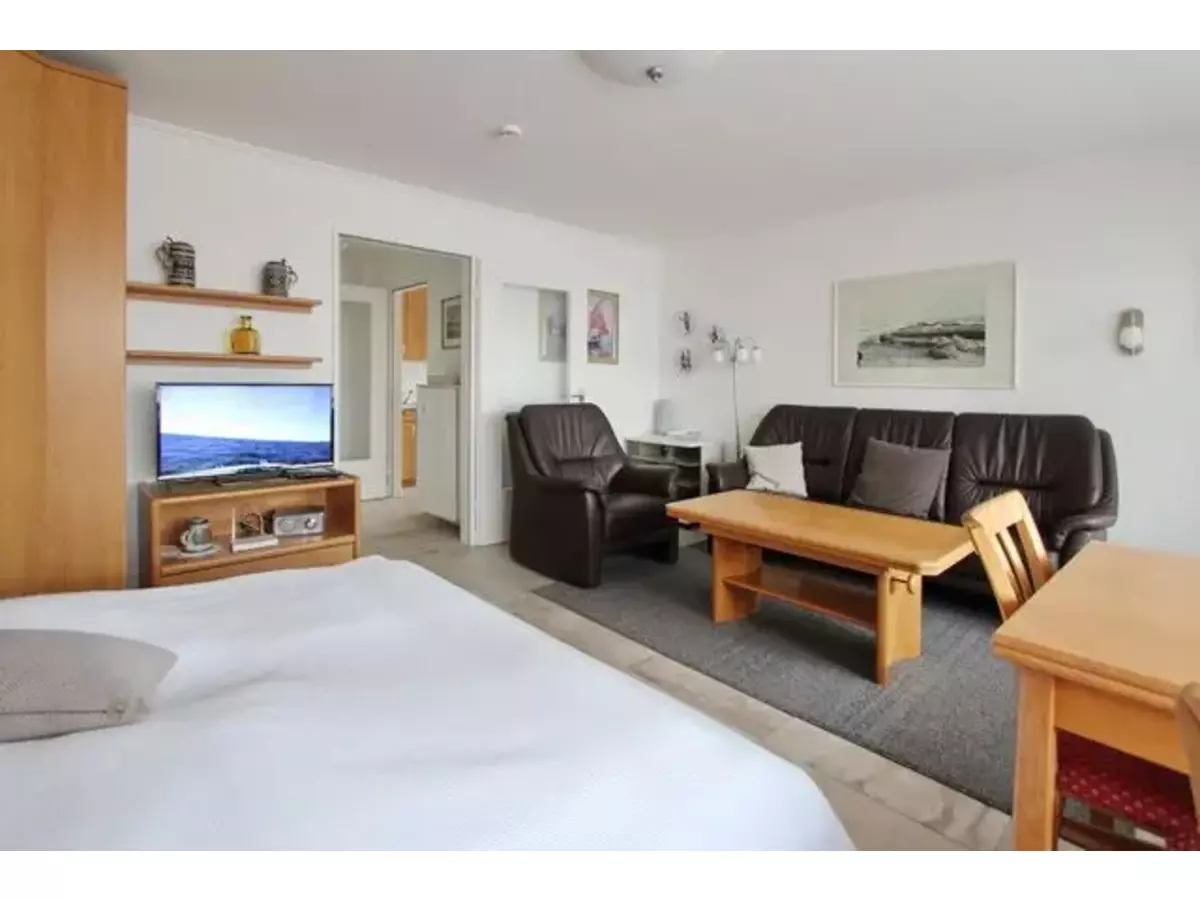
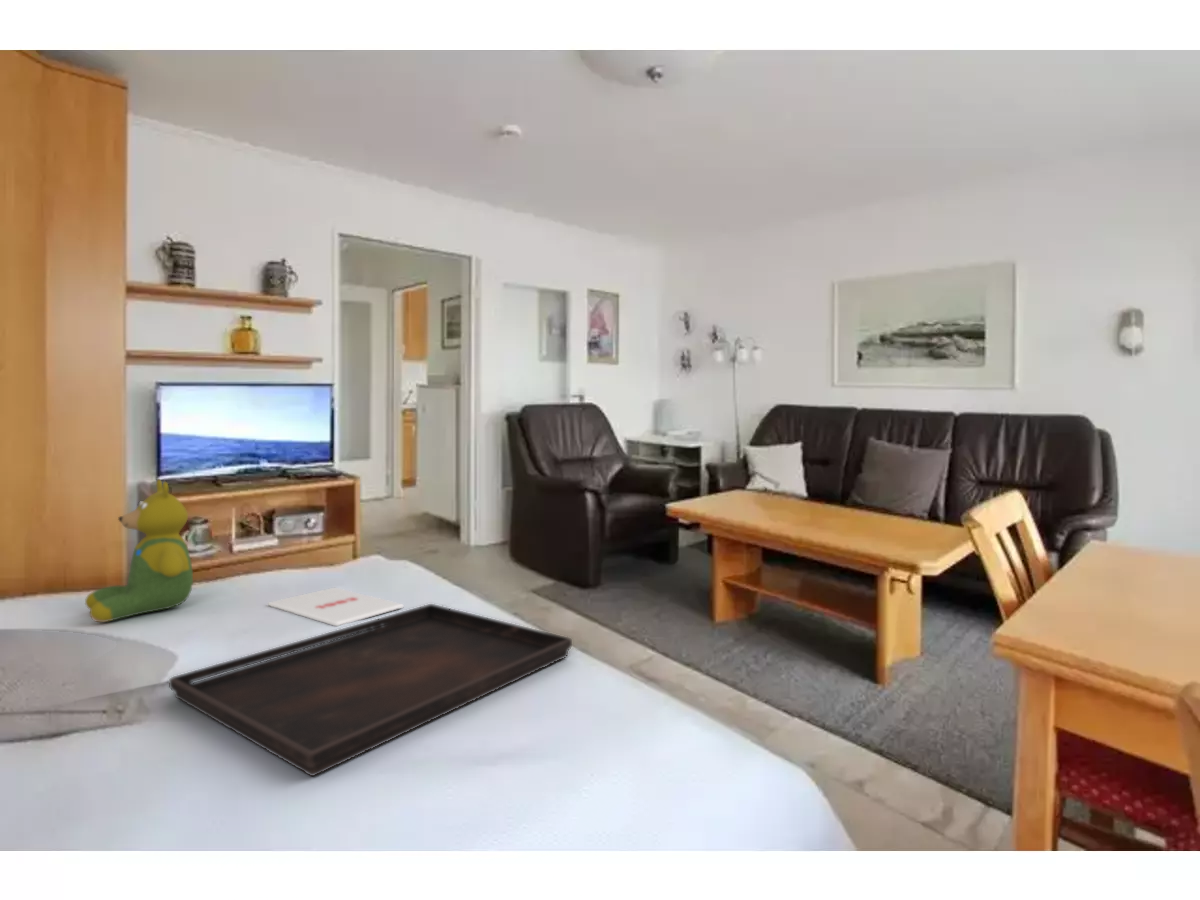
+ teddy bear (140, 546)
+ serving tray (388, 666)
+ magazine (335, 605)
